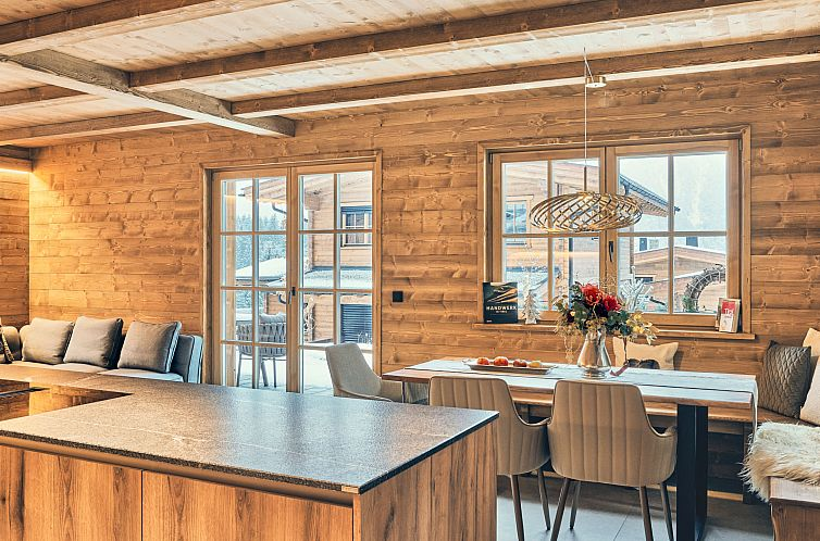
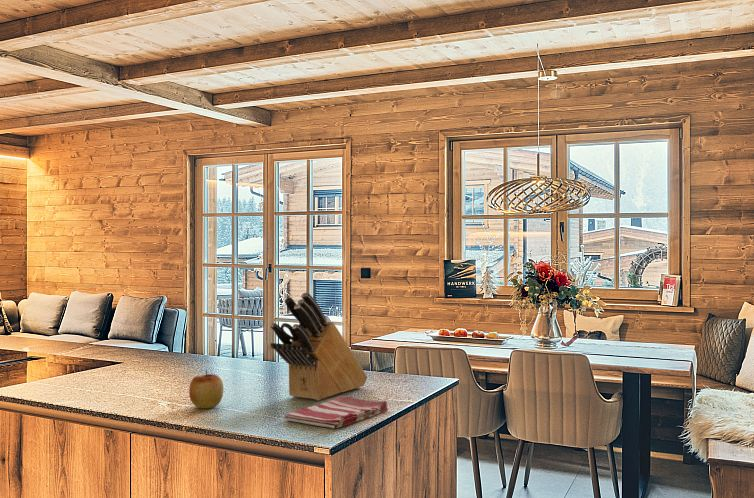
+ dish towel (337, 409)
+ apple (206, 388)
+ knife block (320, 342)
